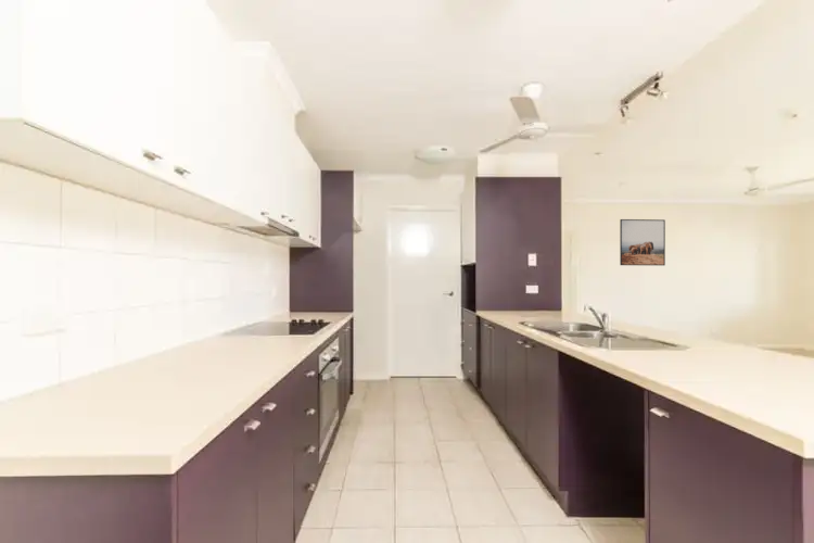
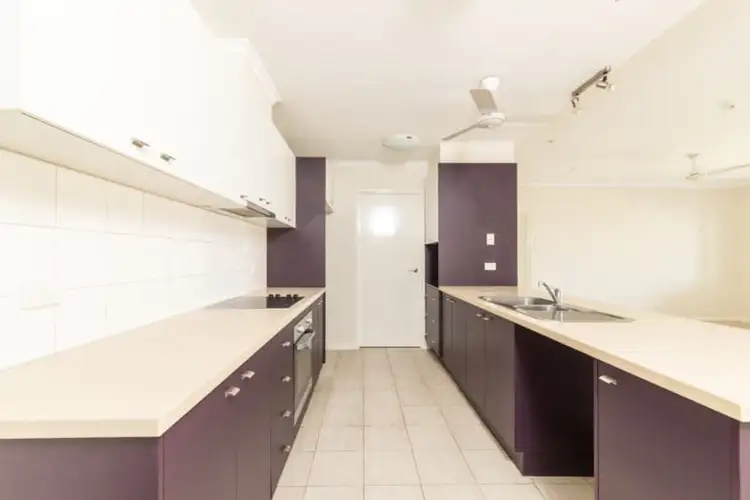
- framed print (643, 242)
